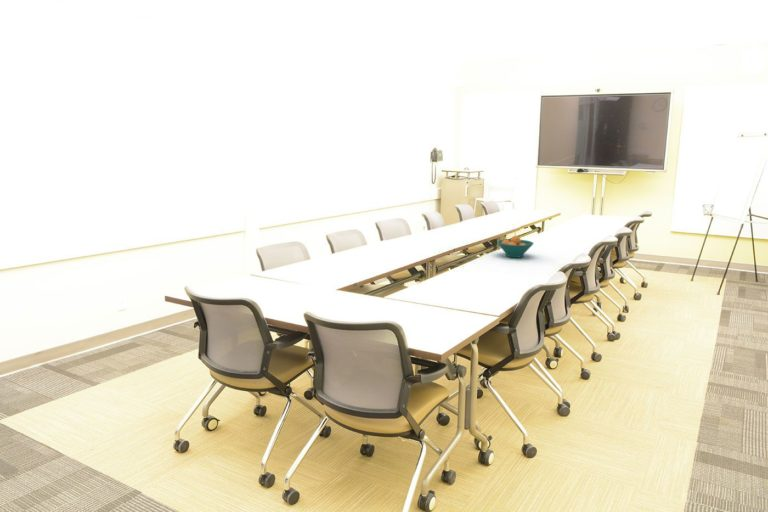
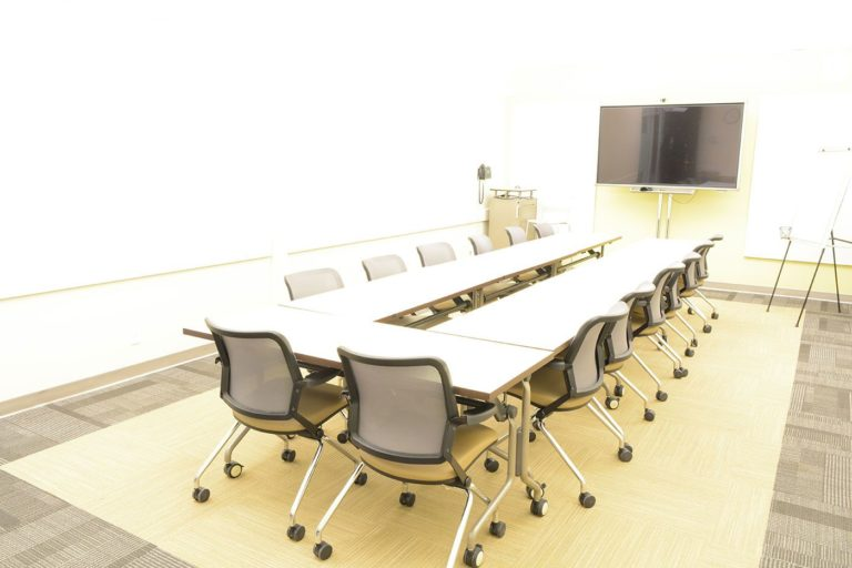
- fruit bowl (514, 246)
